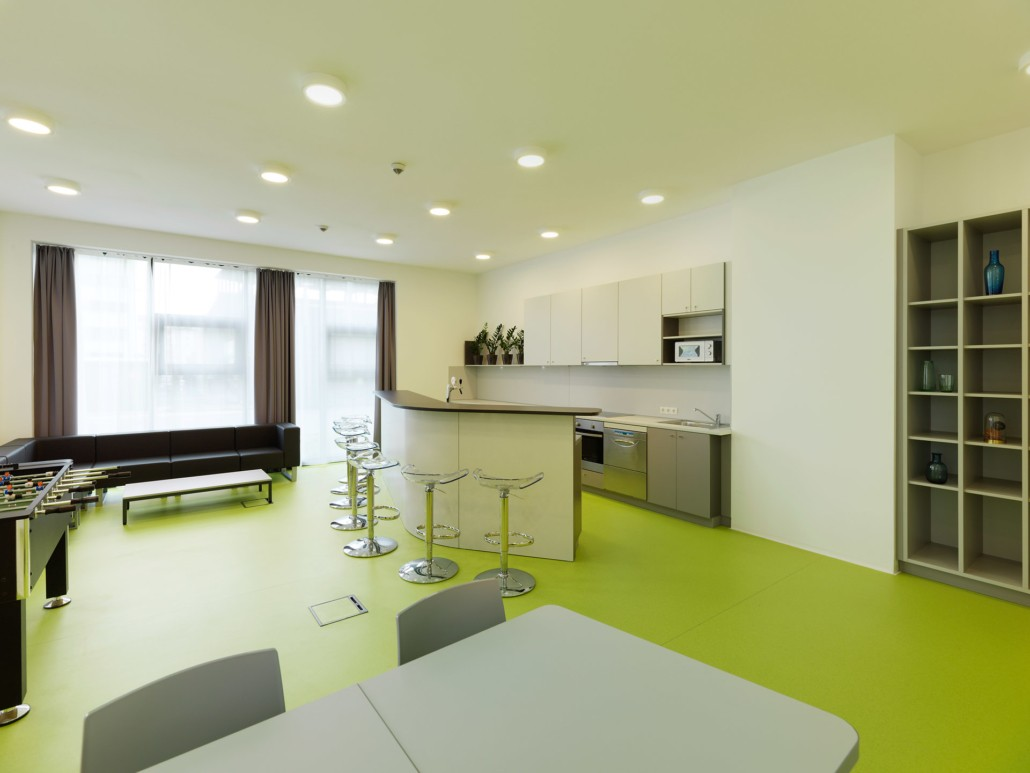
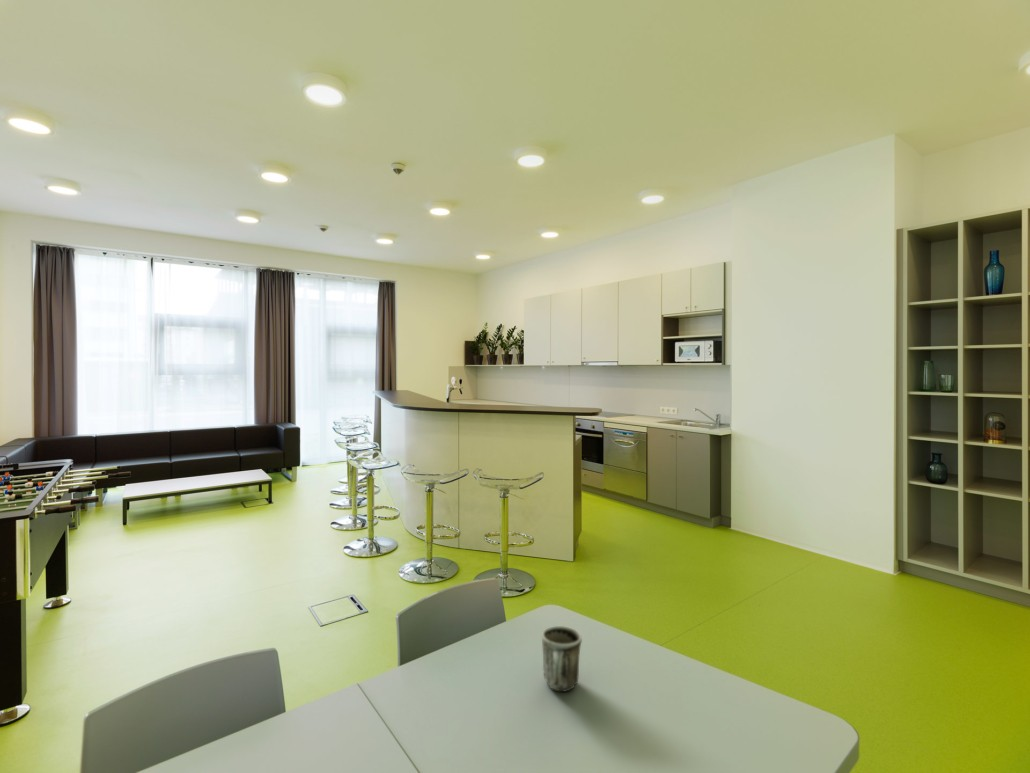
+ mug (562, 663)
